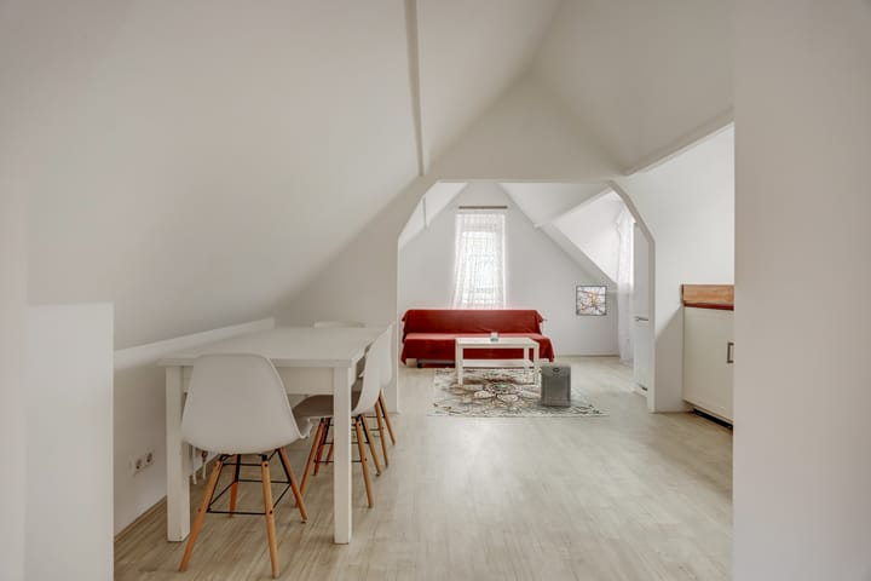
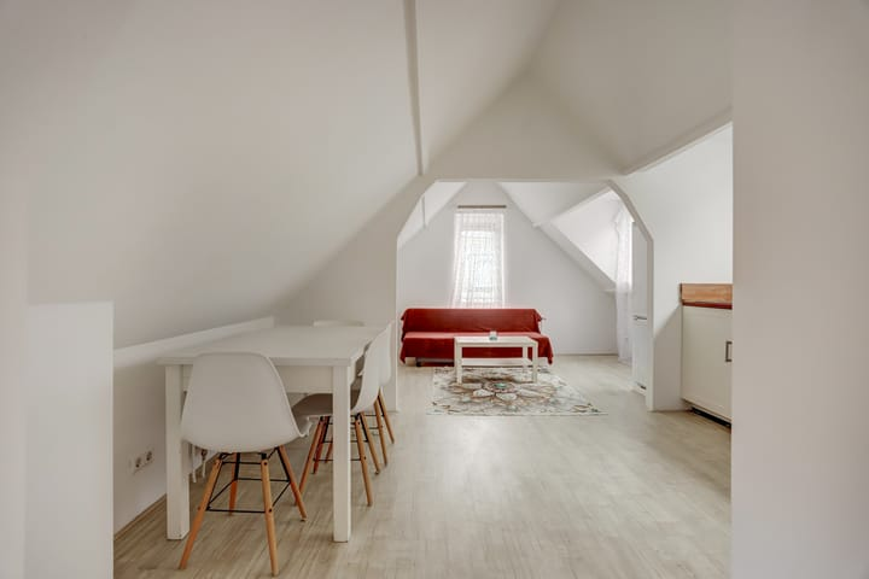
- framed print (590, 300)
- speaker (555, 382)
